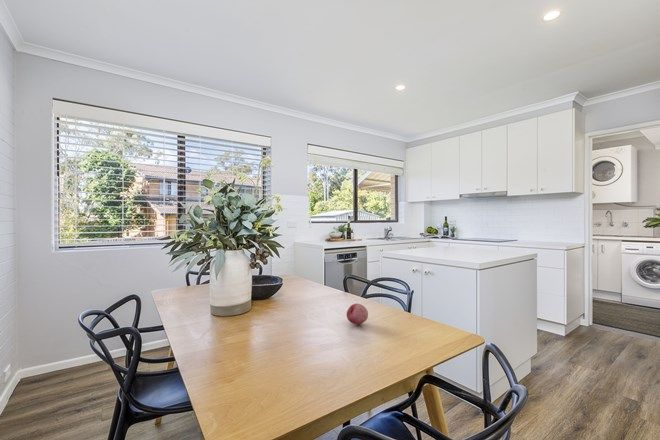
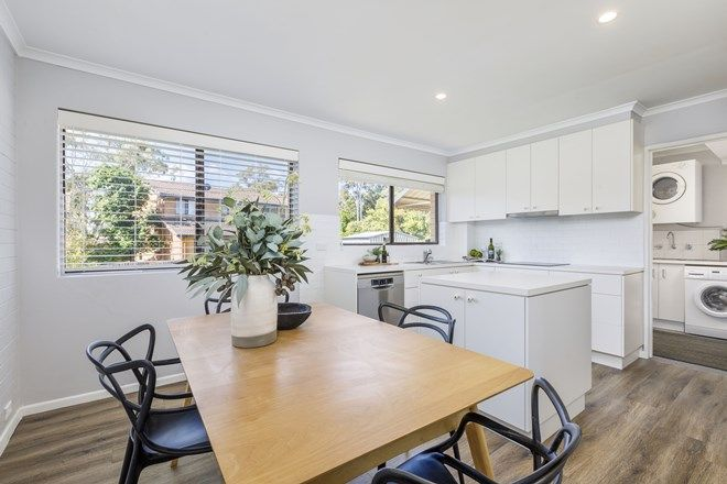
- fruit (357, 314)
